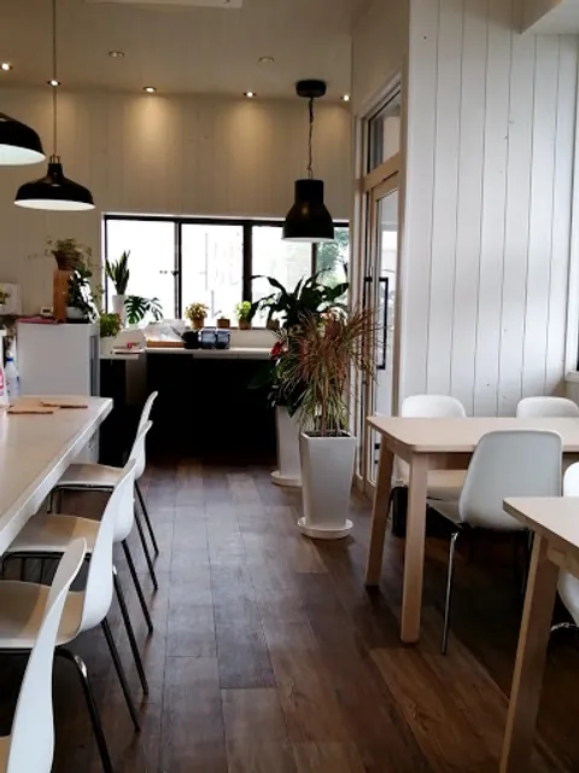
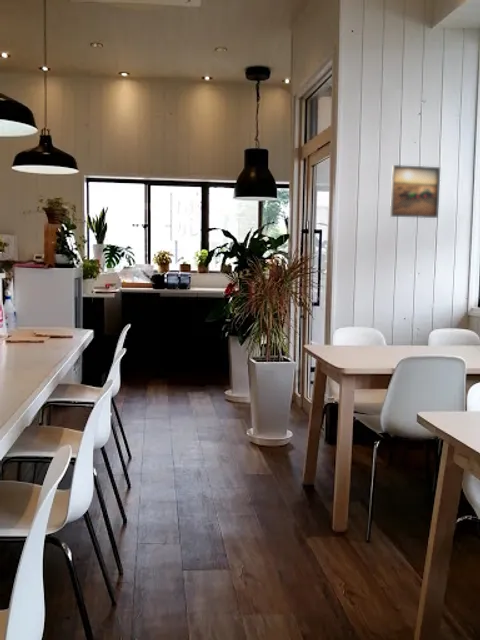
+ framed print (415, 191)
